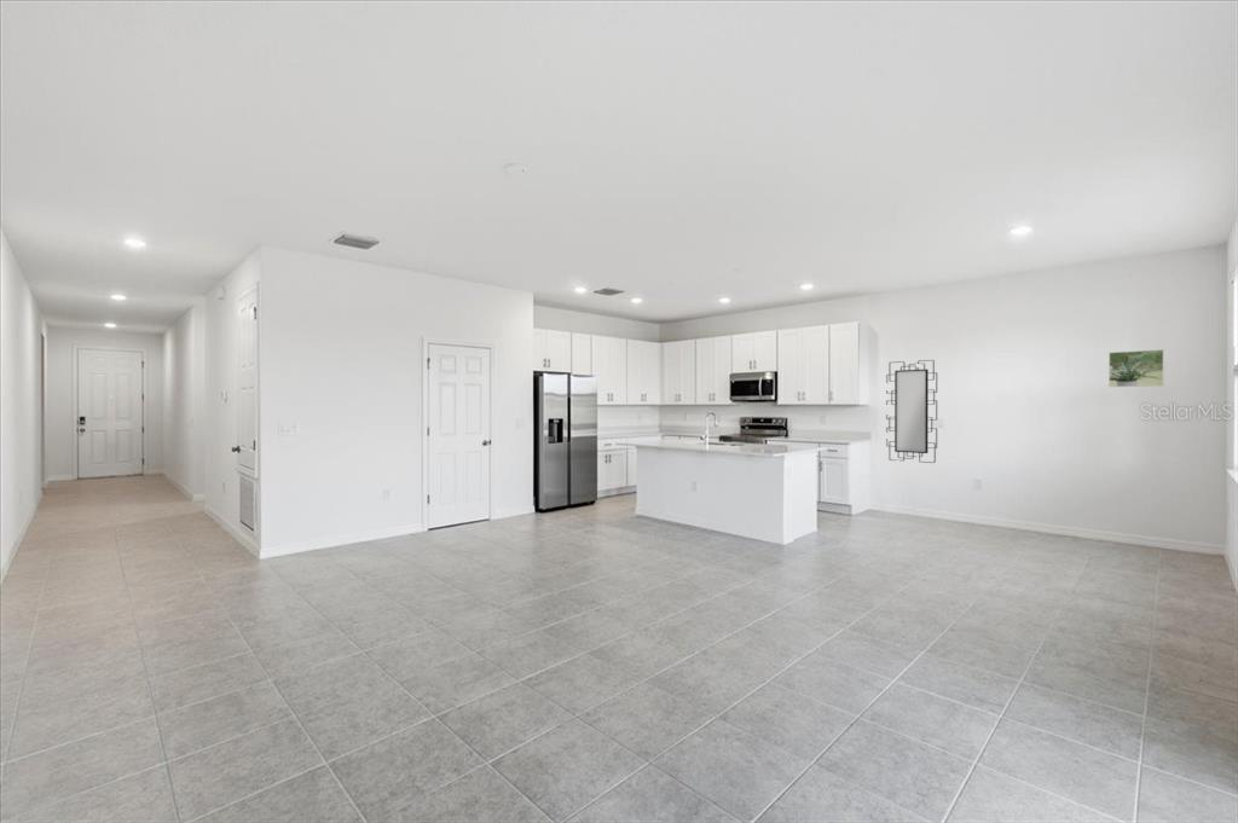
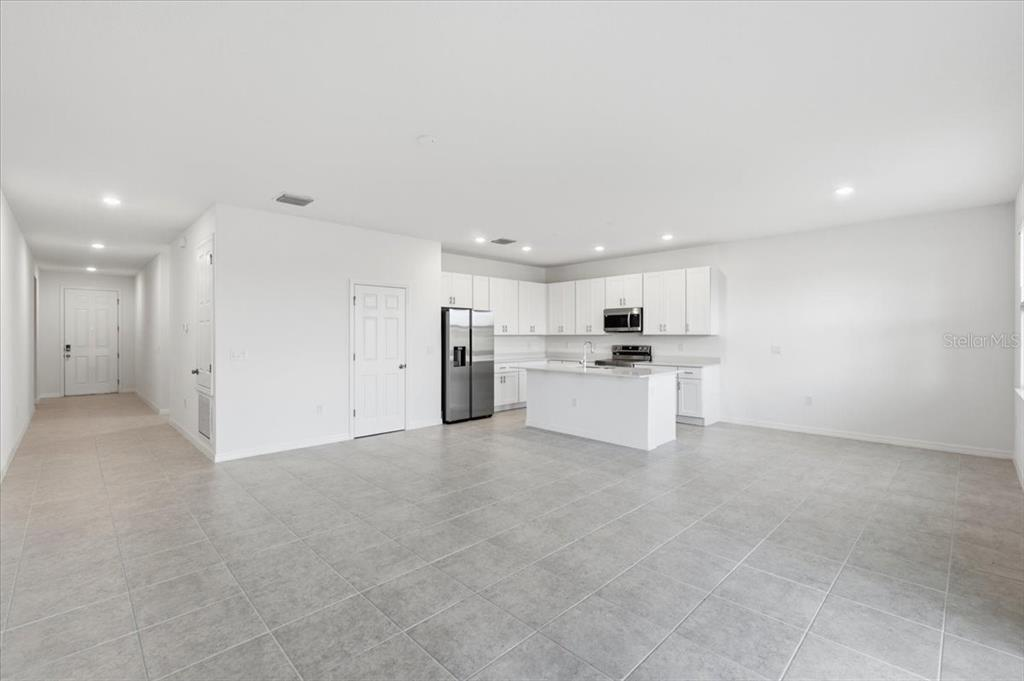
- mirror (910, 411)
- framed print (1135, 369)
